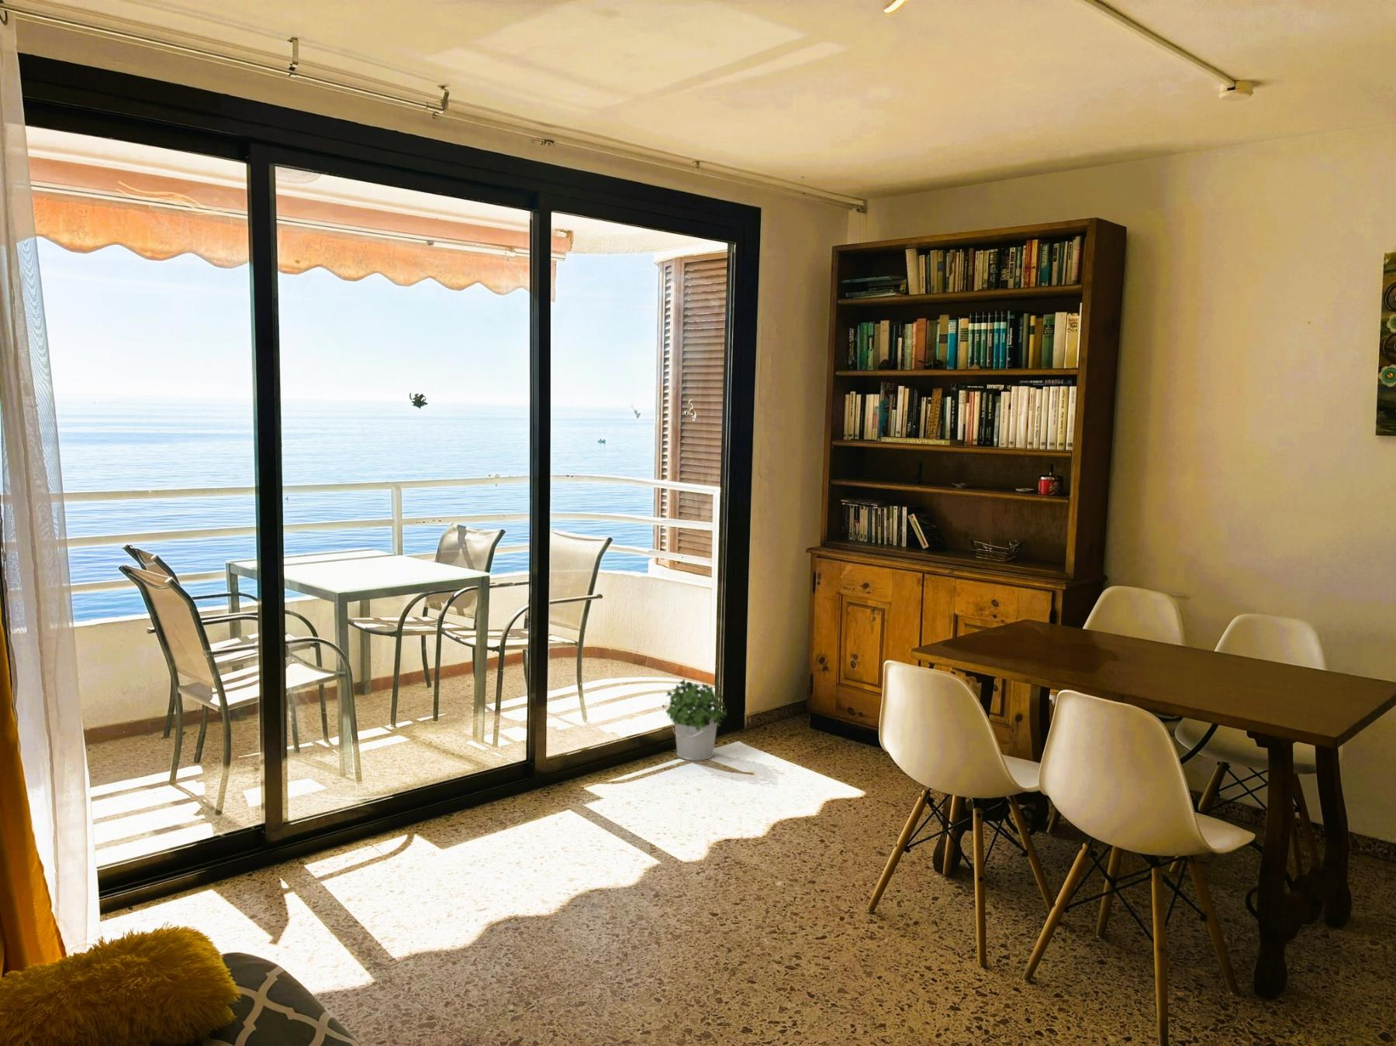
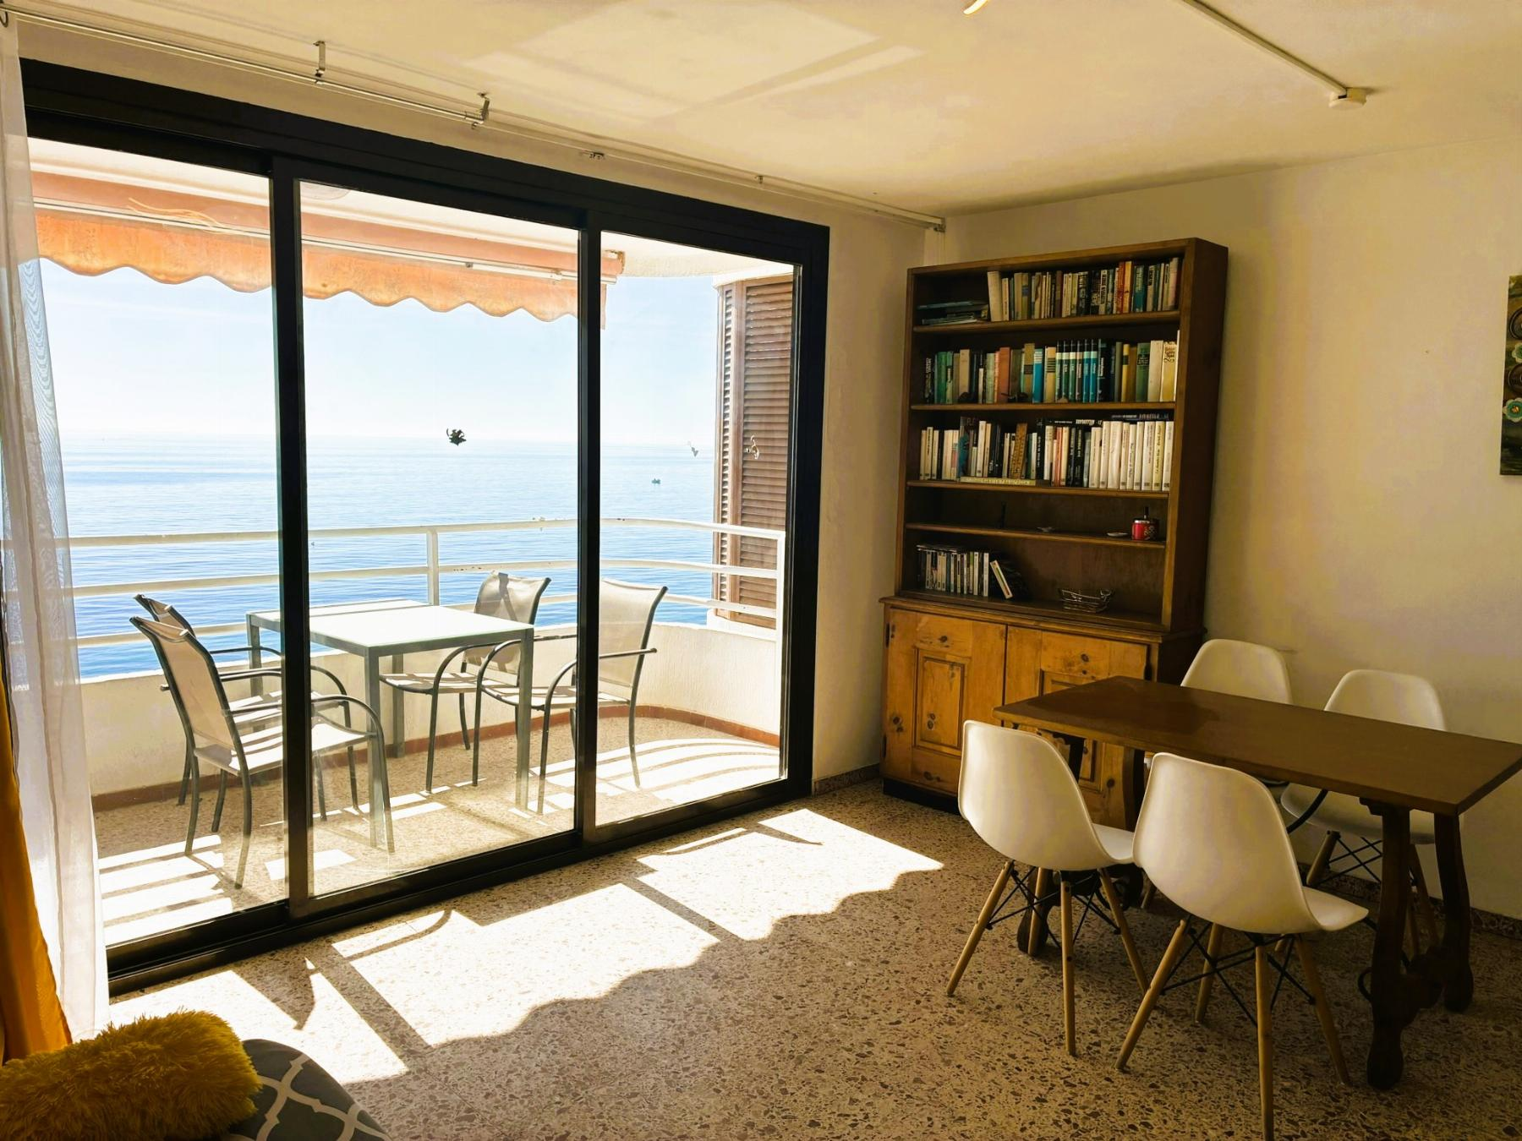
- potted plant (695, 719)
